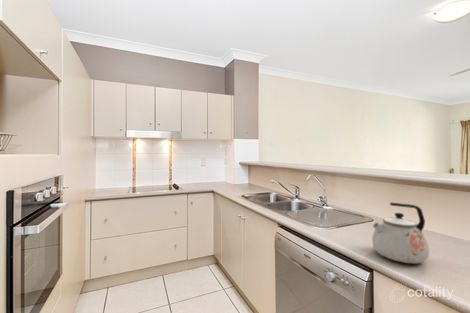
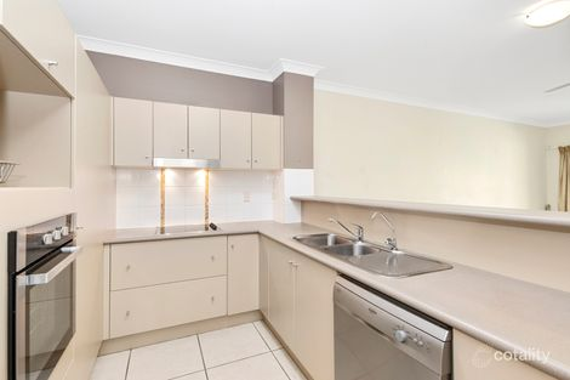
- kettle (398, 229)
